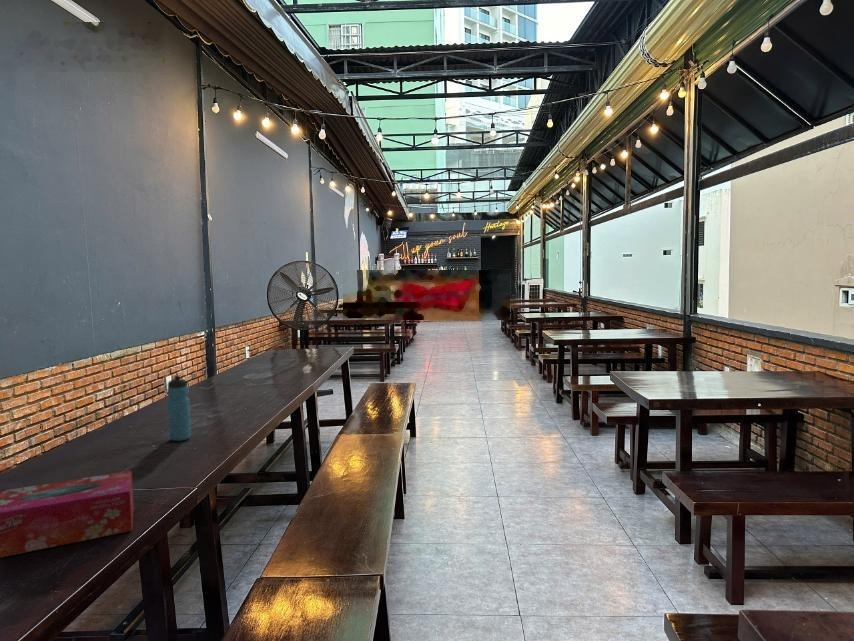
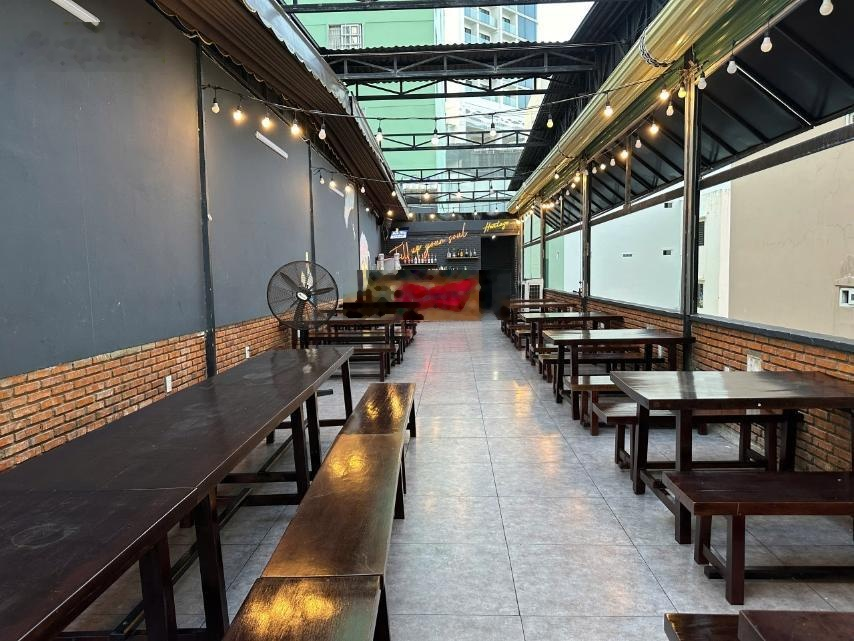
- water bottle (178, 407)
- tissue box (63, 511)
